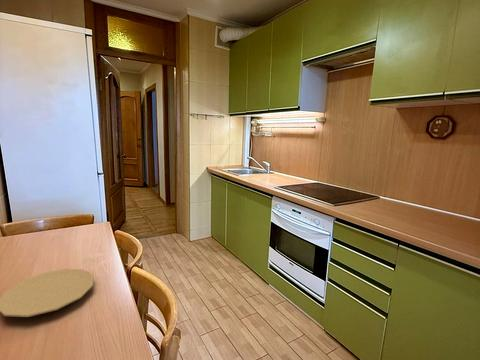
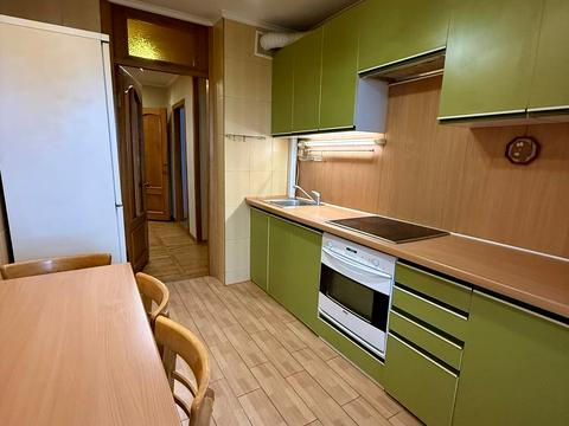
- plate (49, 292)
